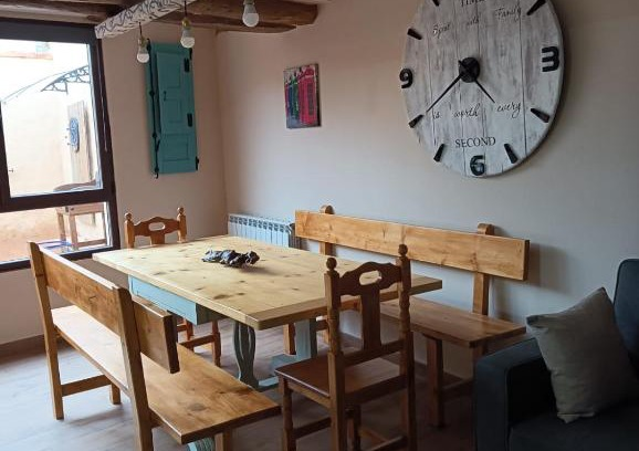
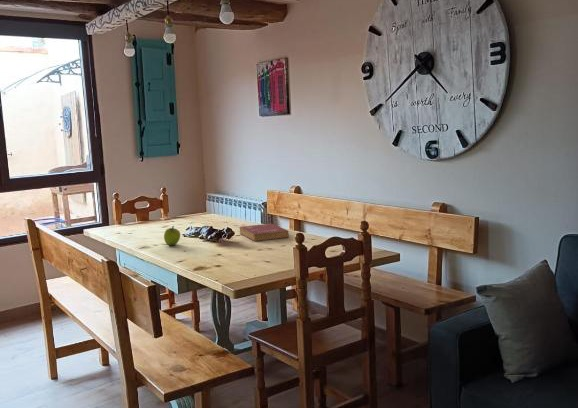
+ book (263, 231)
+ fruit (171, 235)
